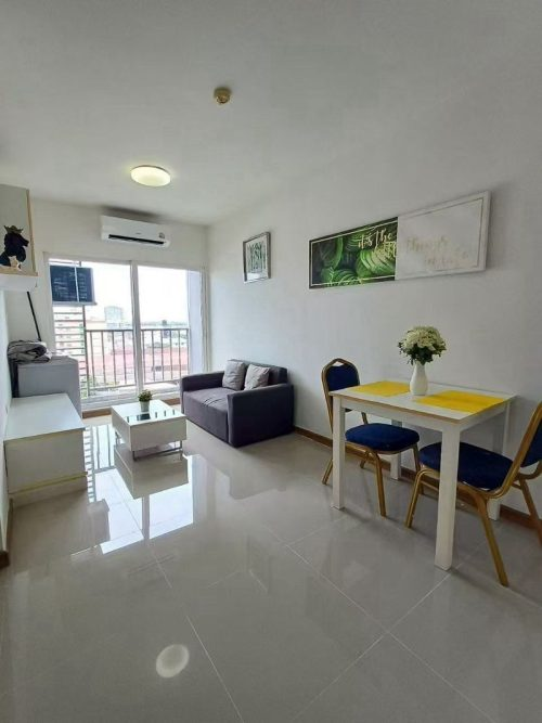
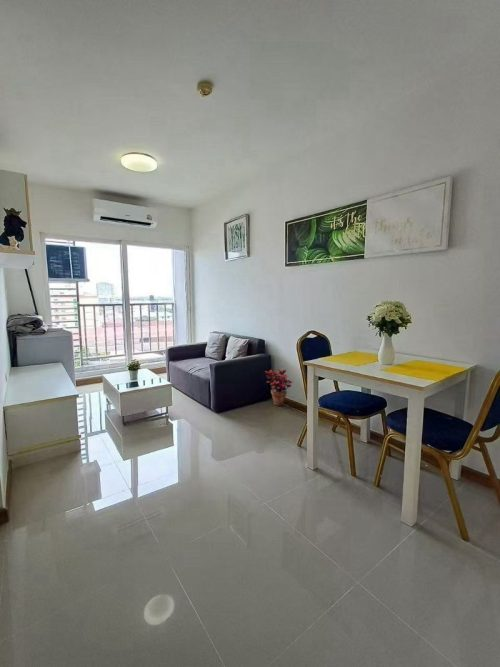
+ potted plant (279, 387)
